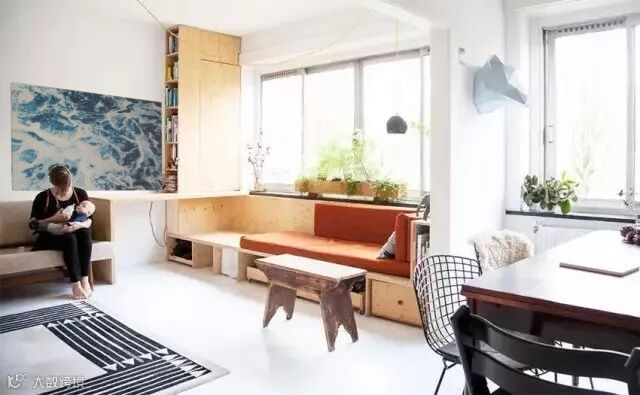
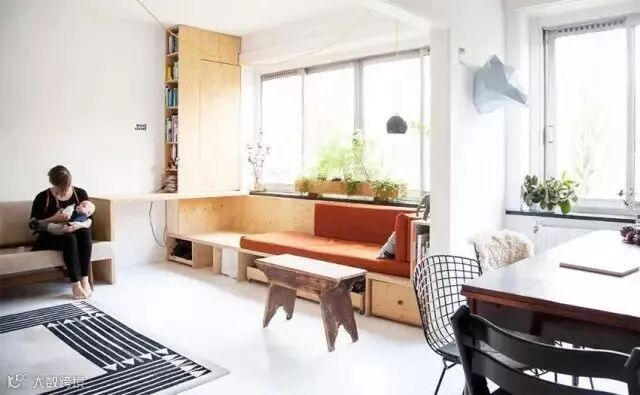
- wall art (93, 142)
